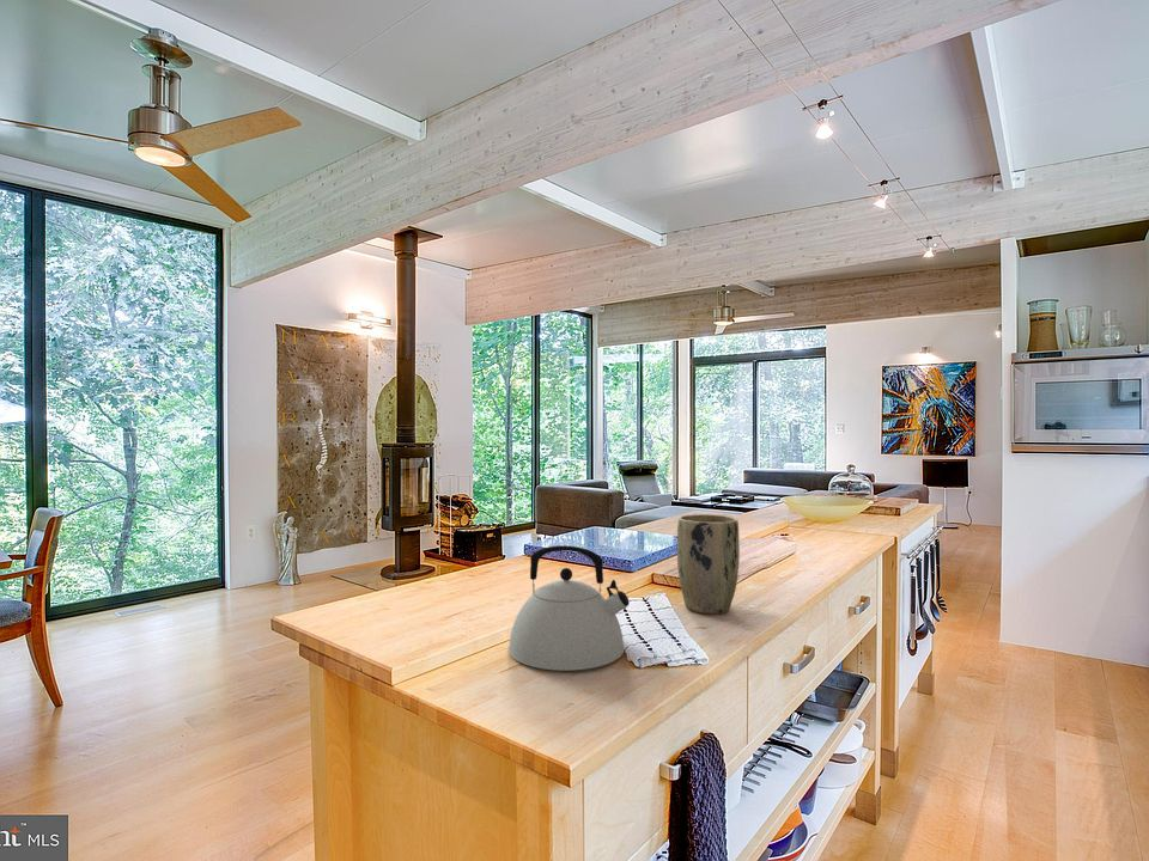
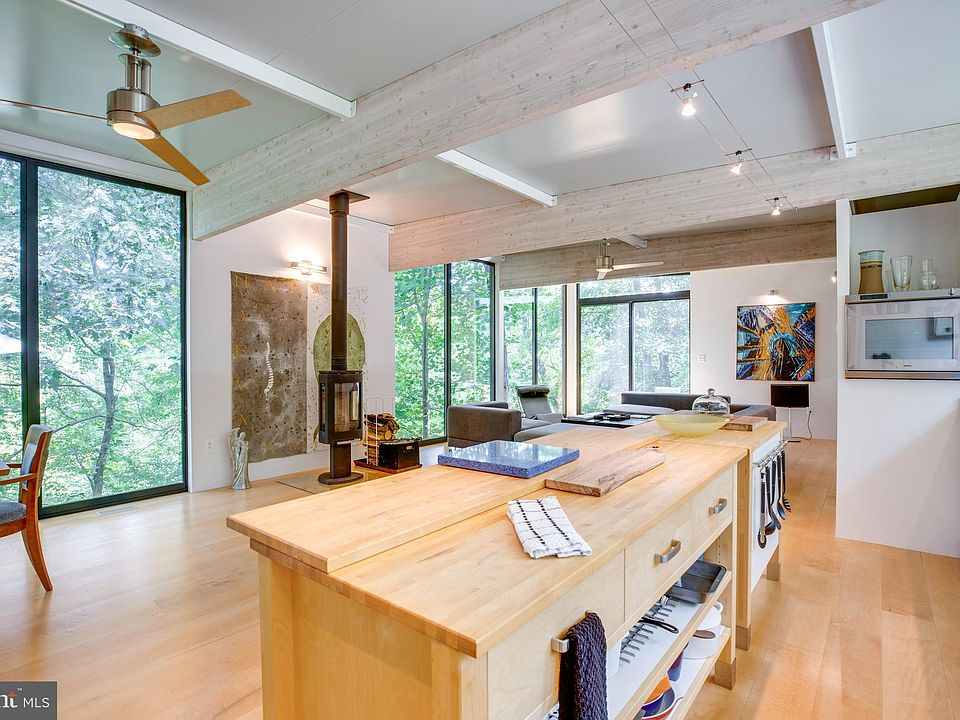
- kettle (569, 597)
- plant pot (707, 562)
